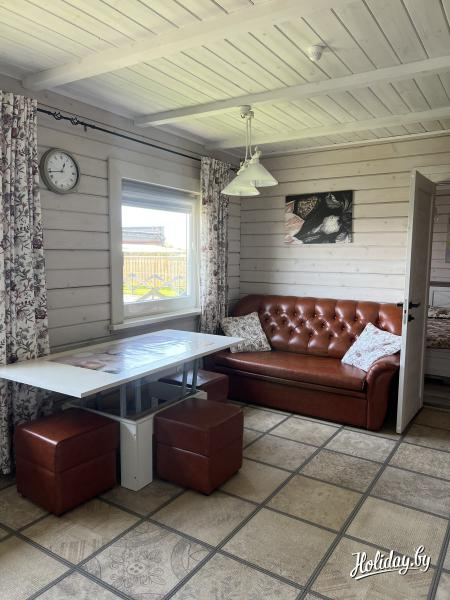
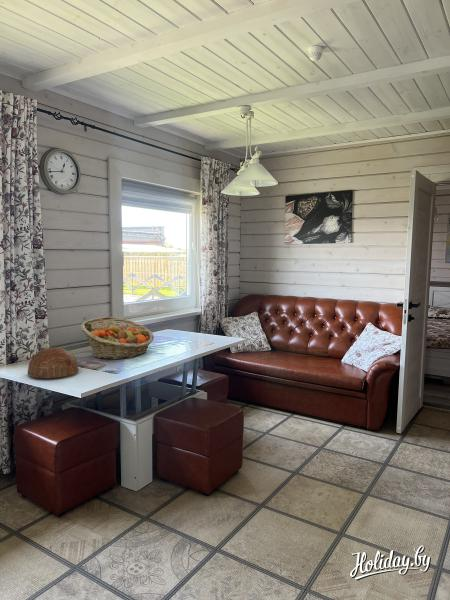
+ bowl (53, 360)
+ fruit basket (118, 336)
